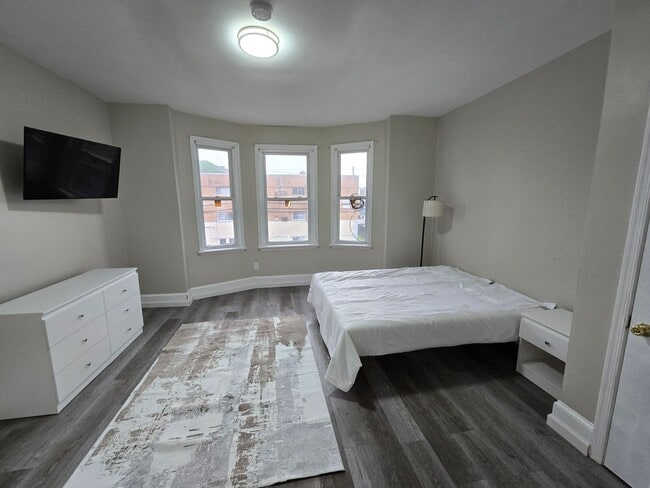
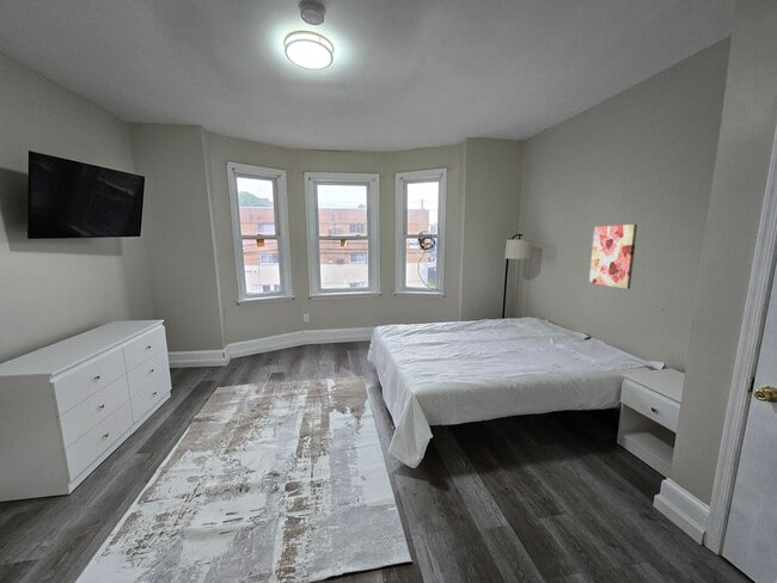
+ wall art (611, 256)
